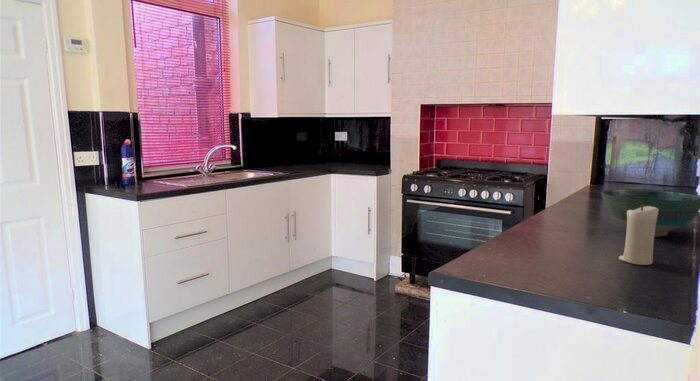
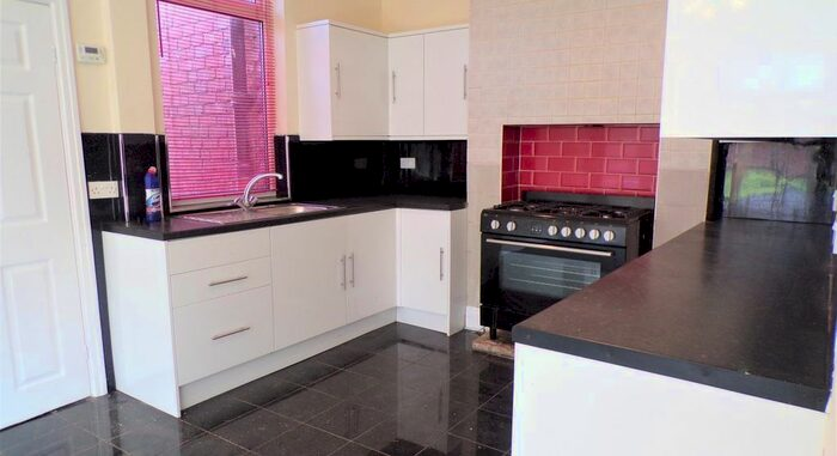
- candle (638, 233)
- bowl (651, 206)
